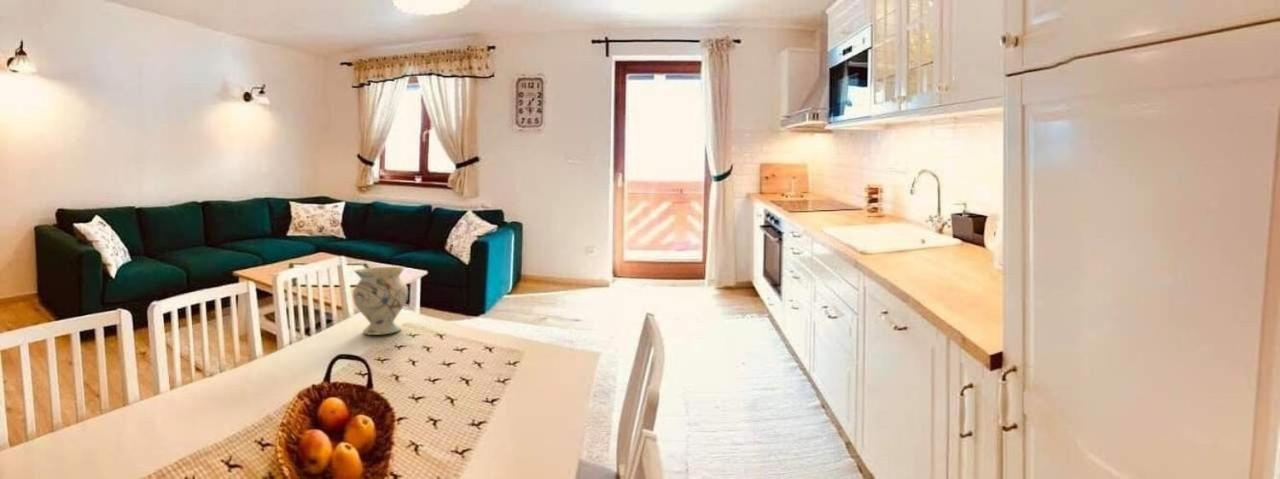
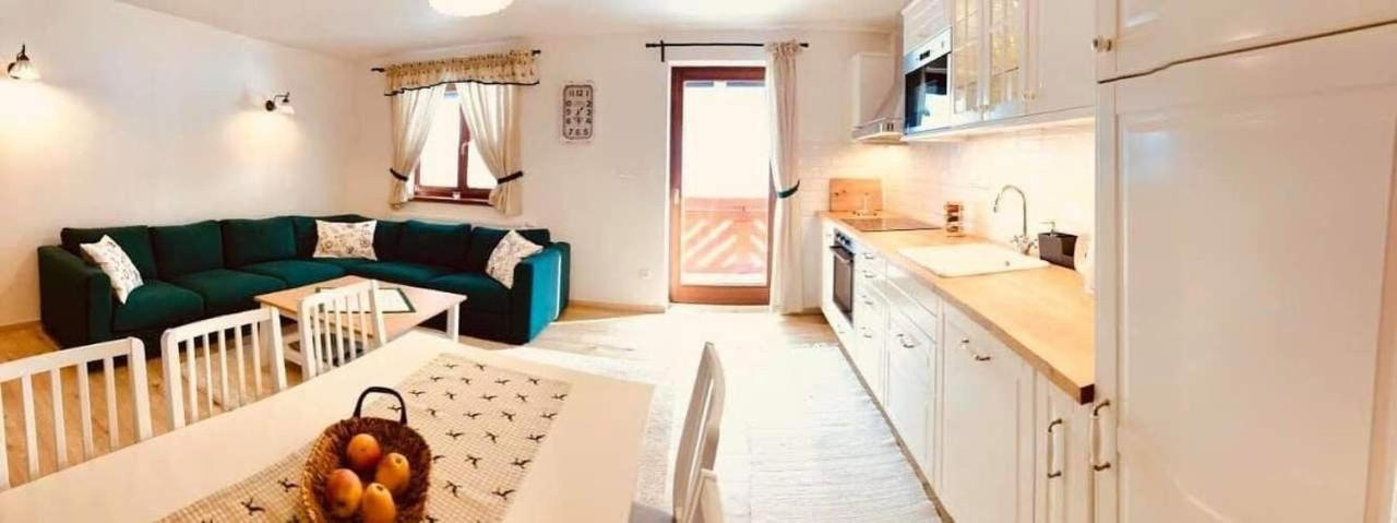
- vase (381, 300)
